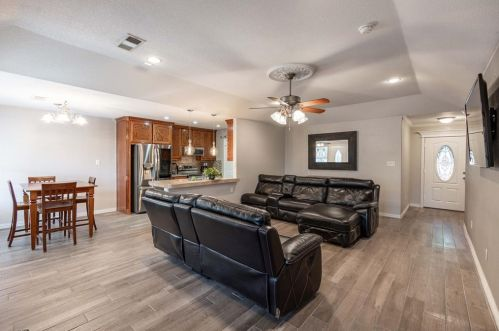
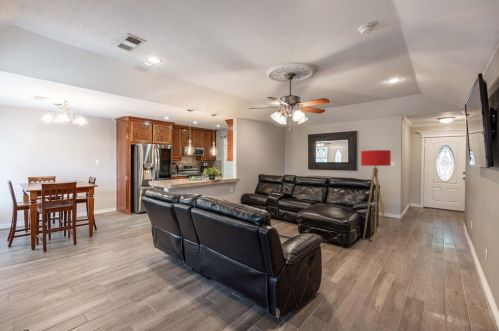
+ floor lamp (376, 197)
